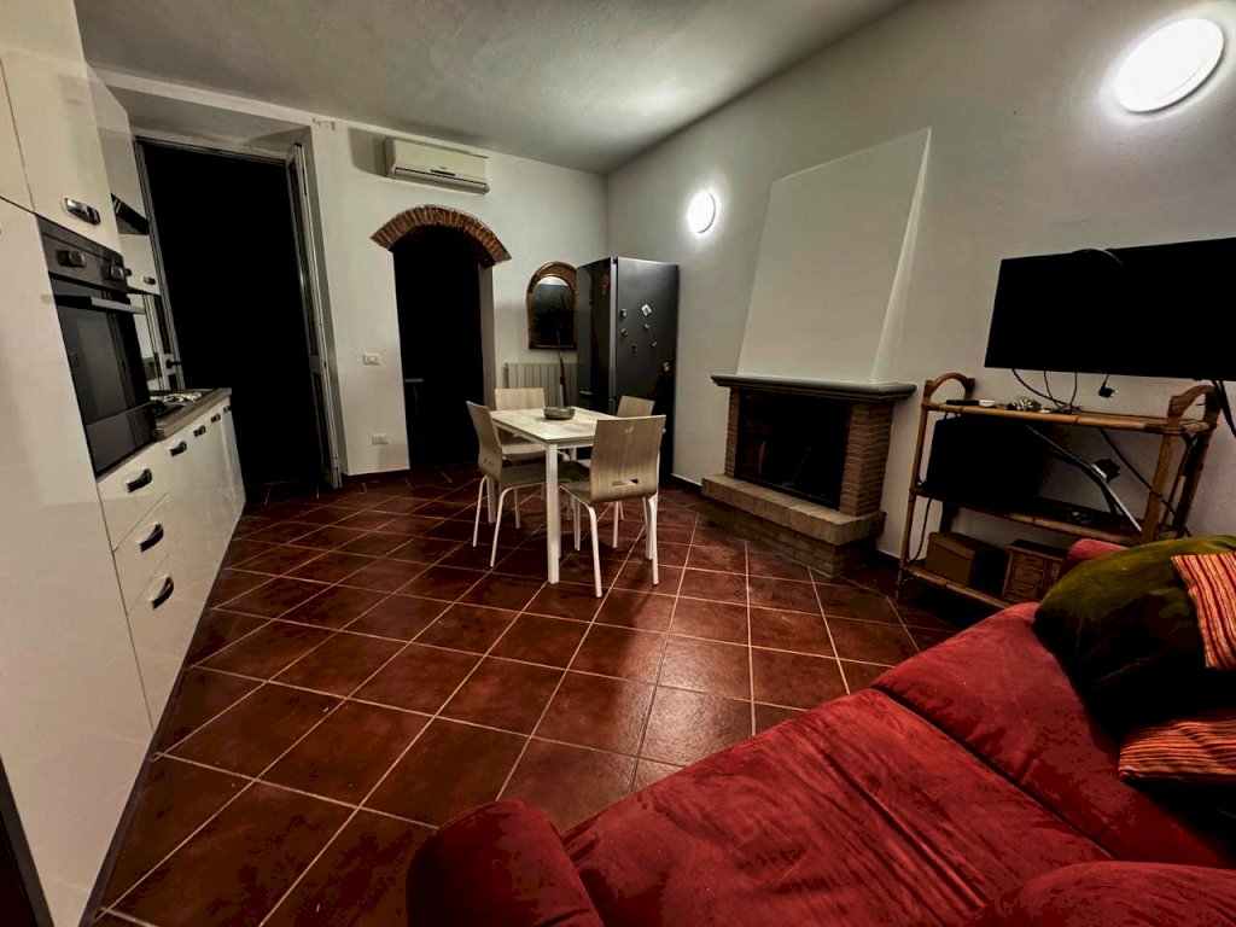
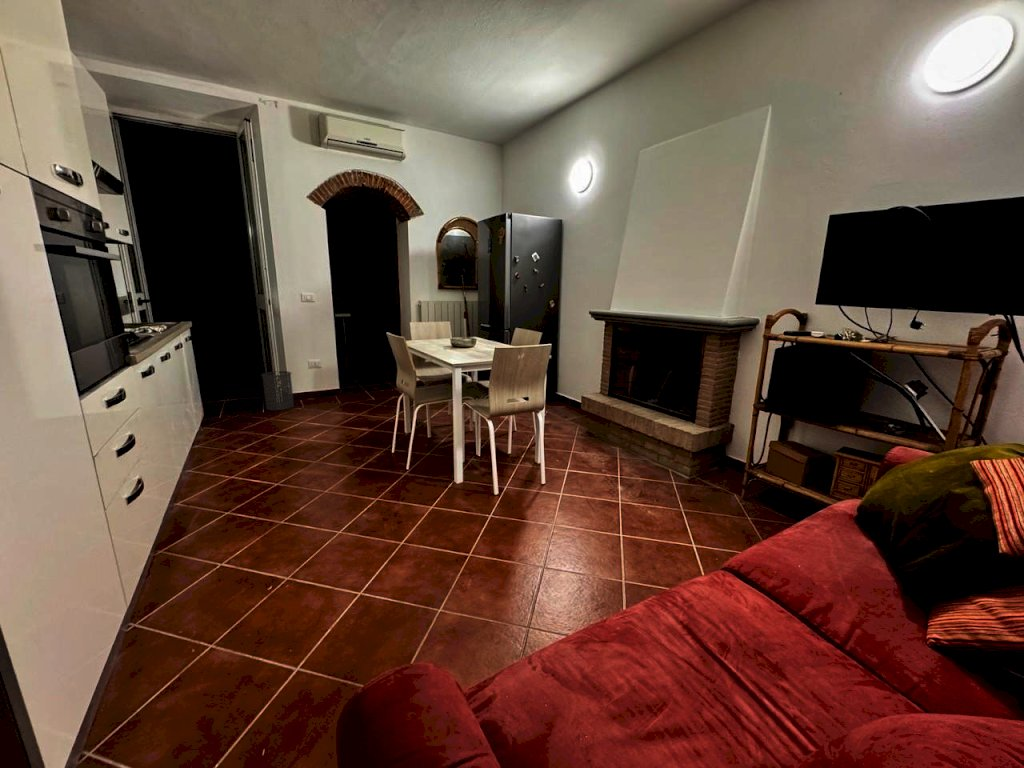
+ trash can (278, 390)
